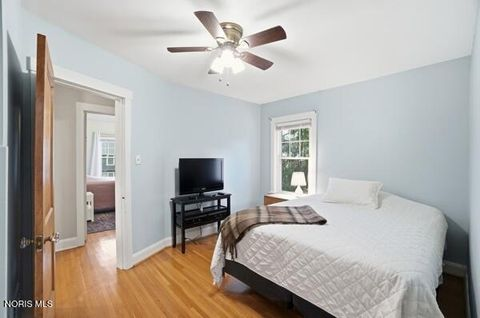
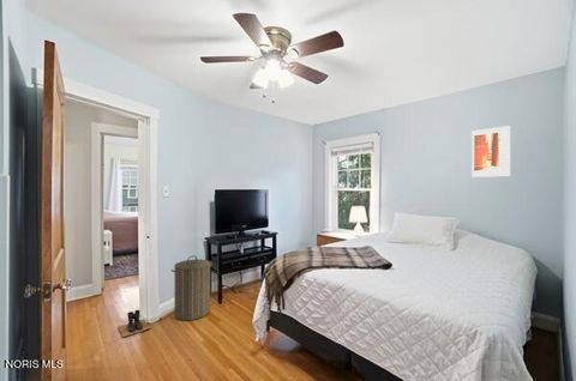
+ boots (134, 320)
+ wall art (490, 152)
+ laundry hamper (192, 284)
